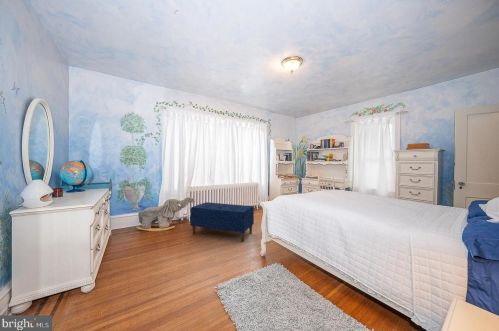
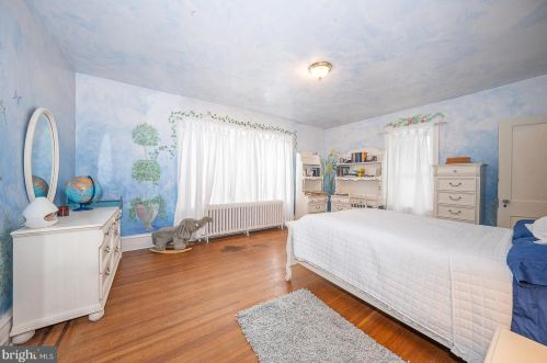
- bench (222, 220)
